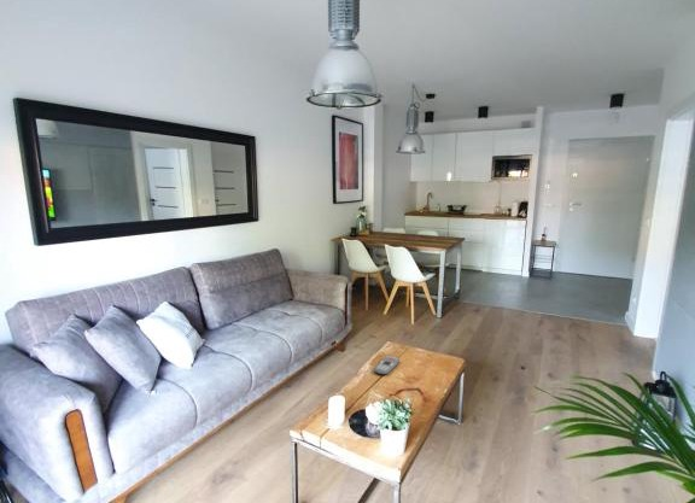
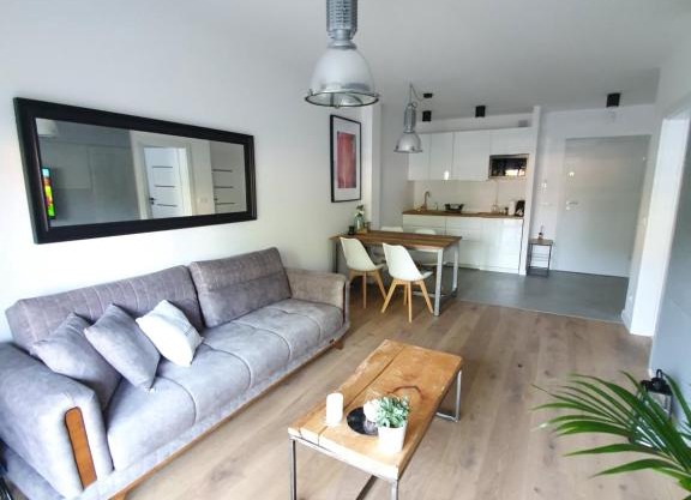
- remote control (386, 364)
